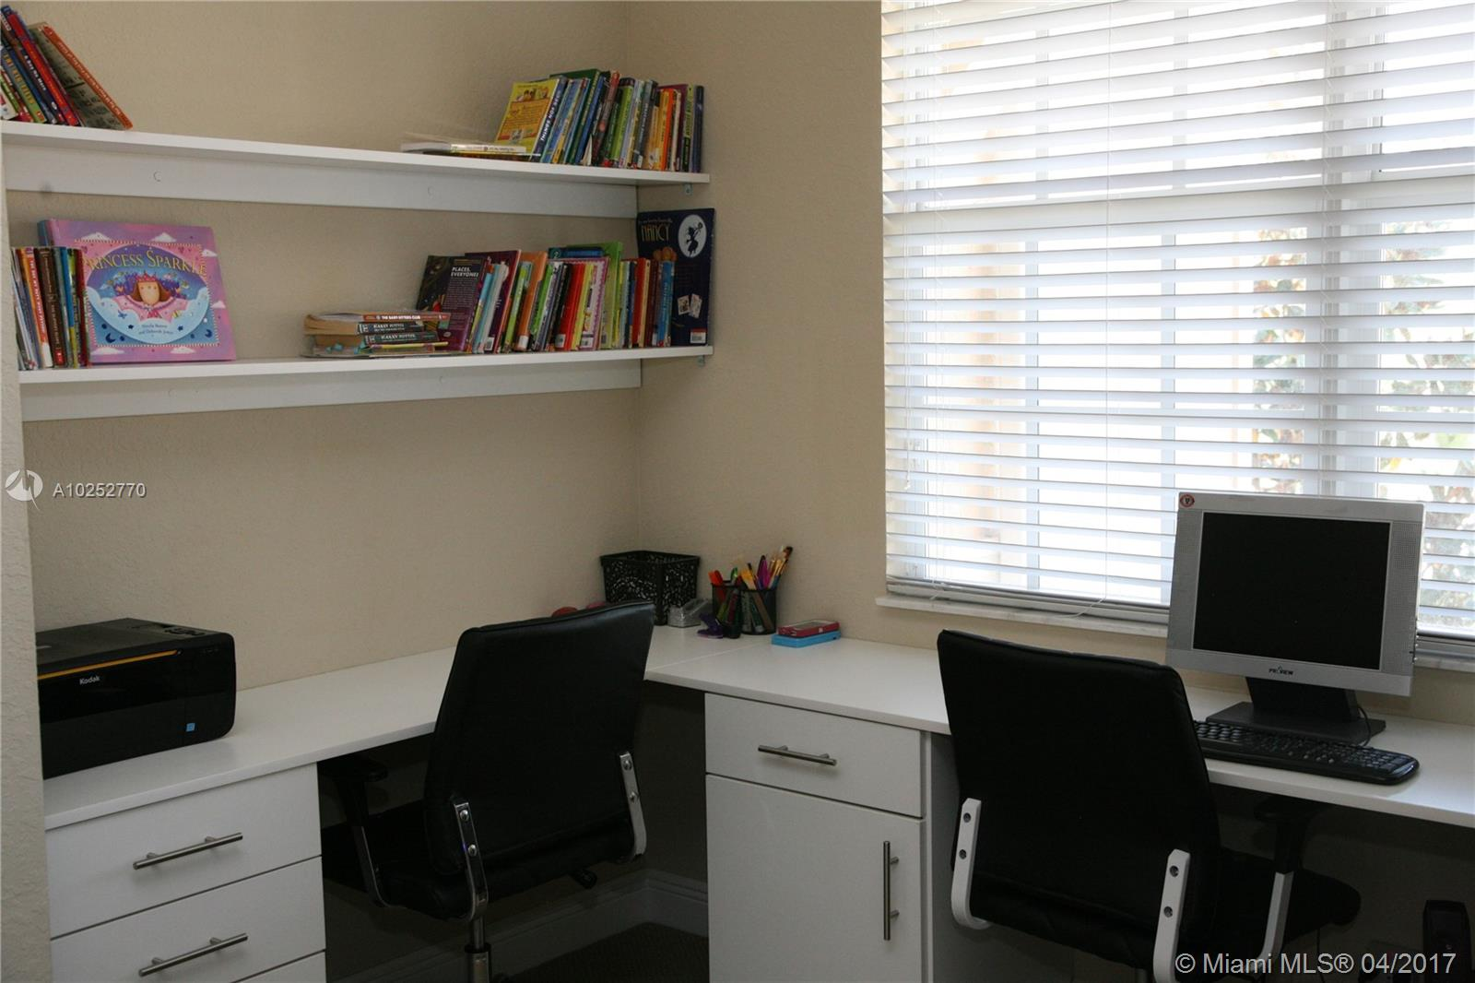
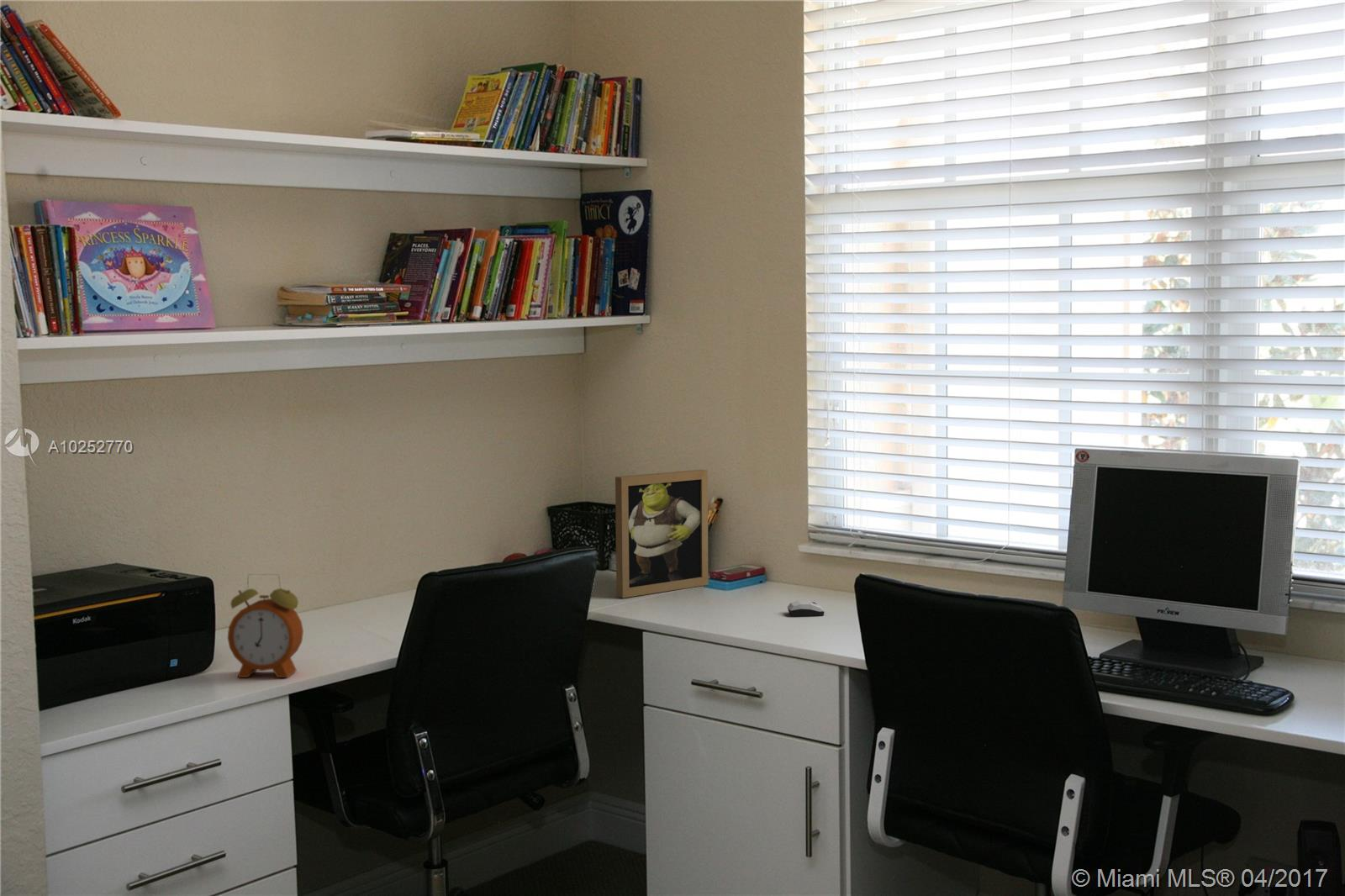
+ picture frame (655, 530)
+ computer mouse (805, 607)
+ alarm clock (265, 625)
